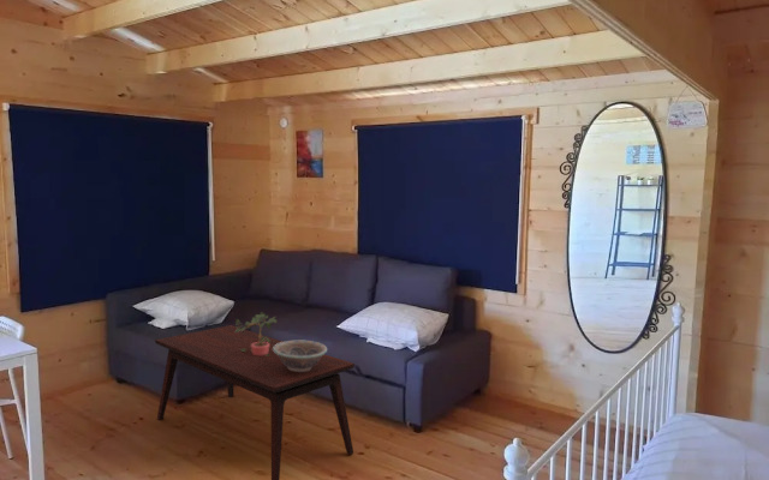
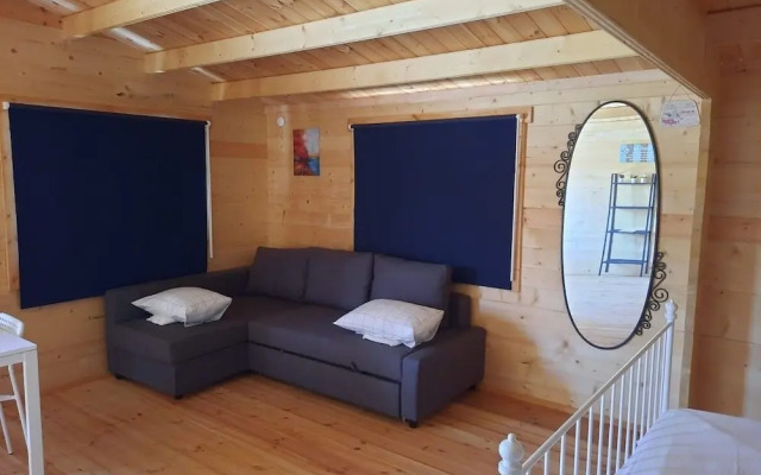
- potted plant (260, 331)
- decorative bowl (299, 356)
- coffee table (249, 390)
